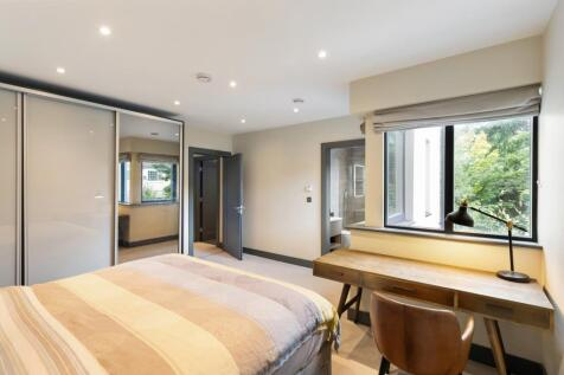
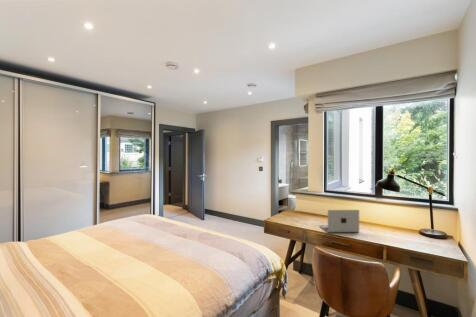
+ laptop (338, 218)
